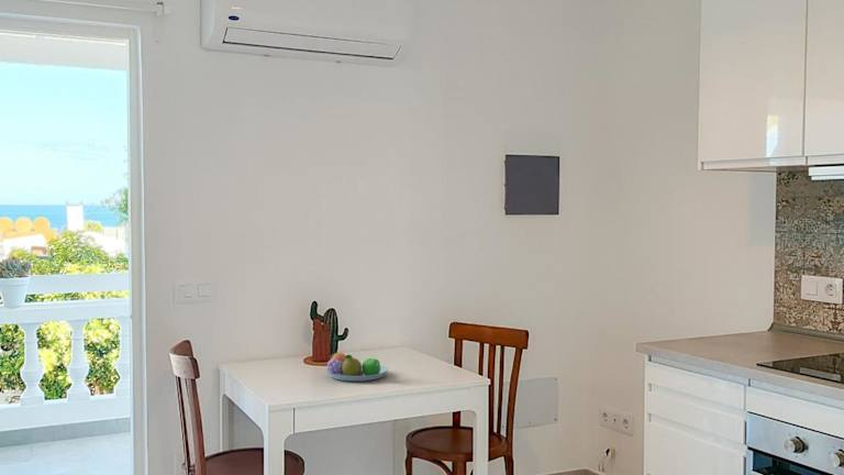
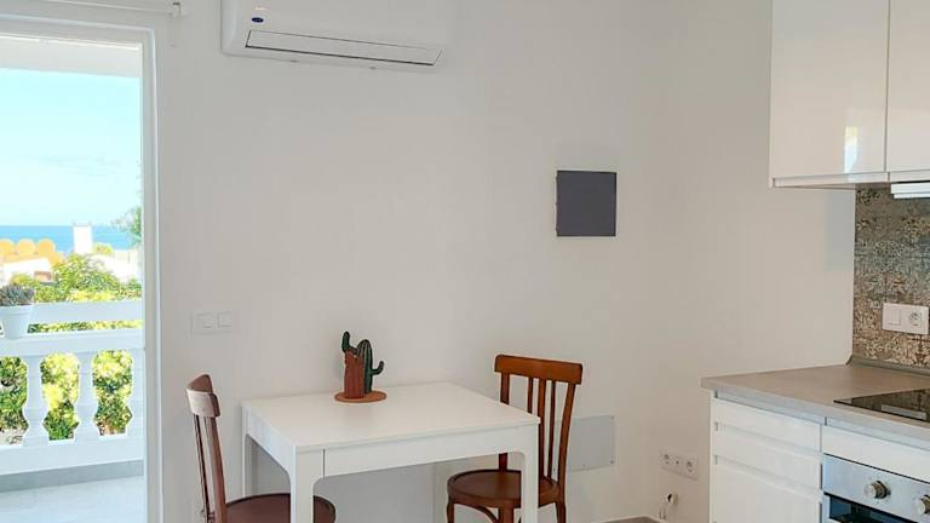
- fruit bowl (357, 363)
